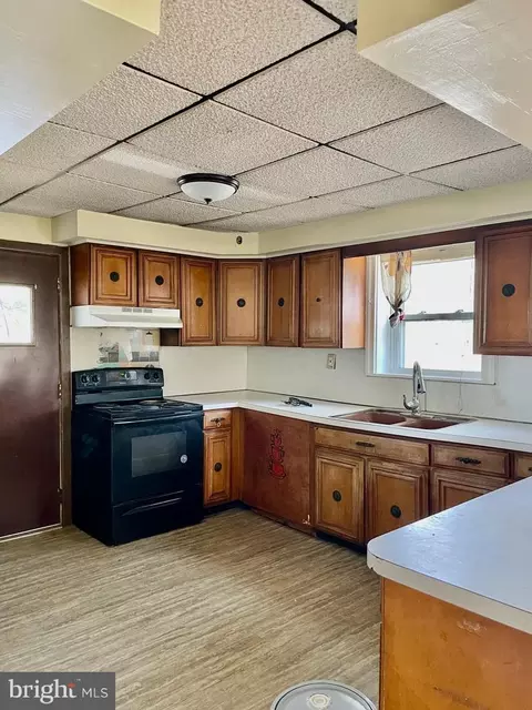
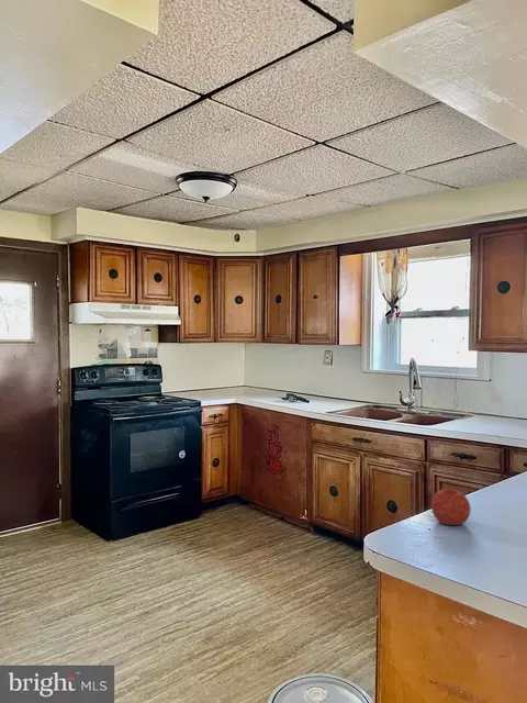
+ fruit (450, 504)
